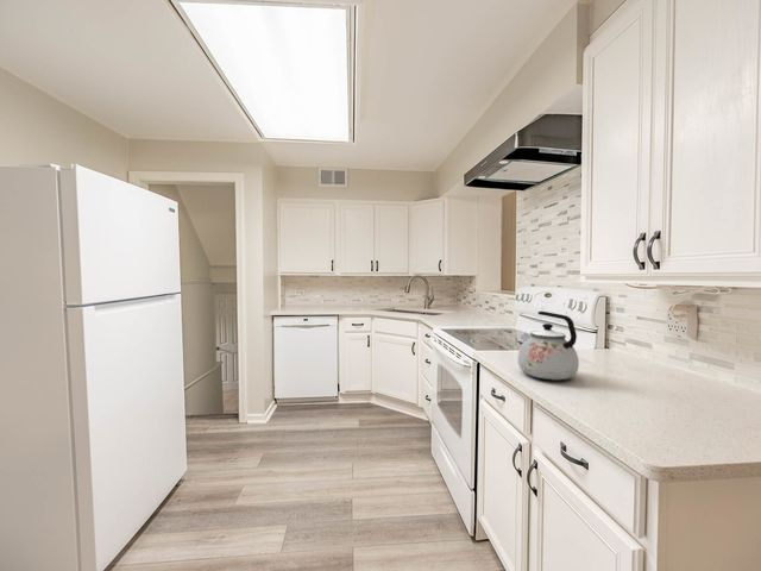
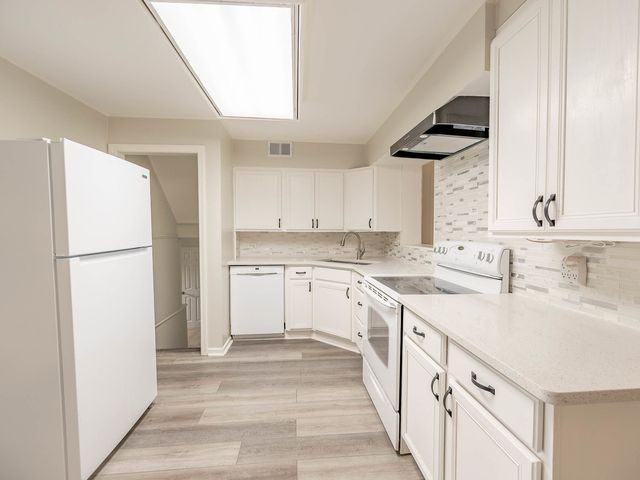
- kettle (546, 343)
